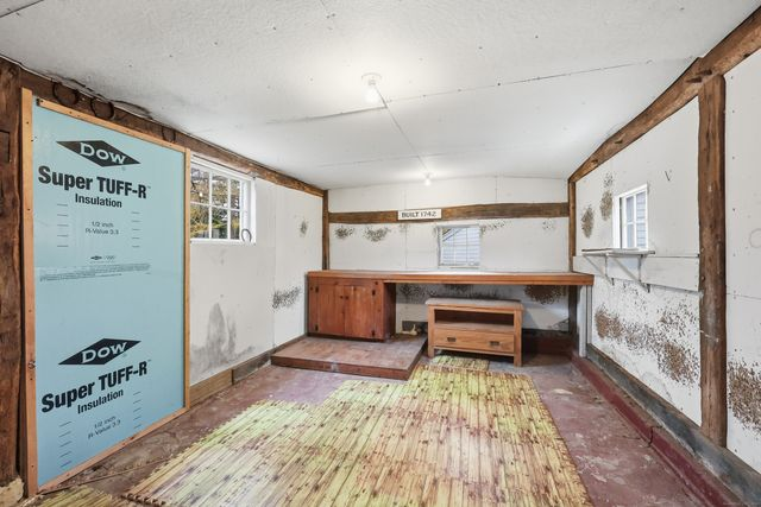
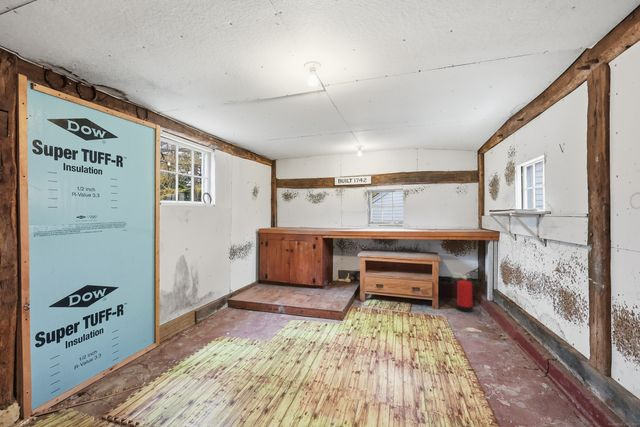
+ fire extinguisher (464, 292)
